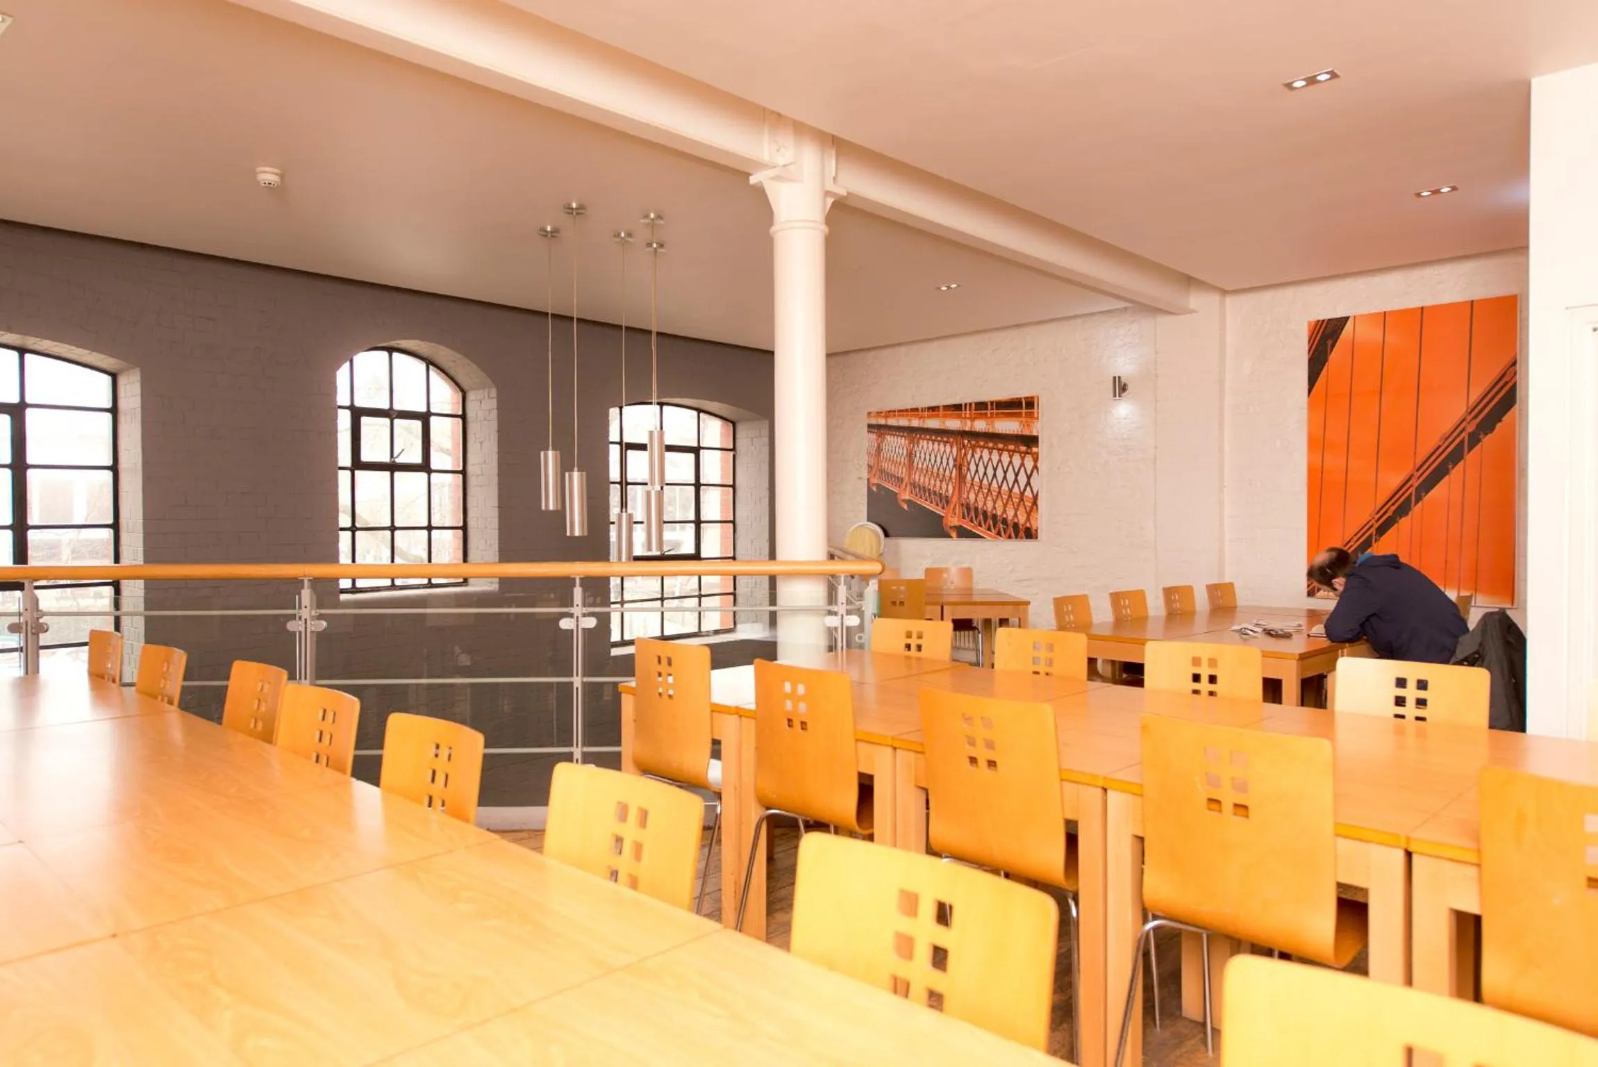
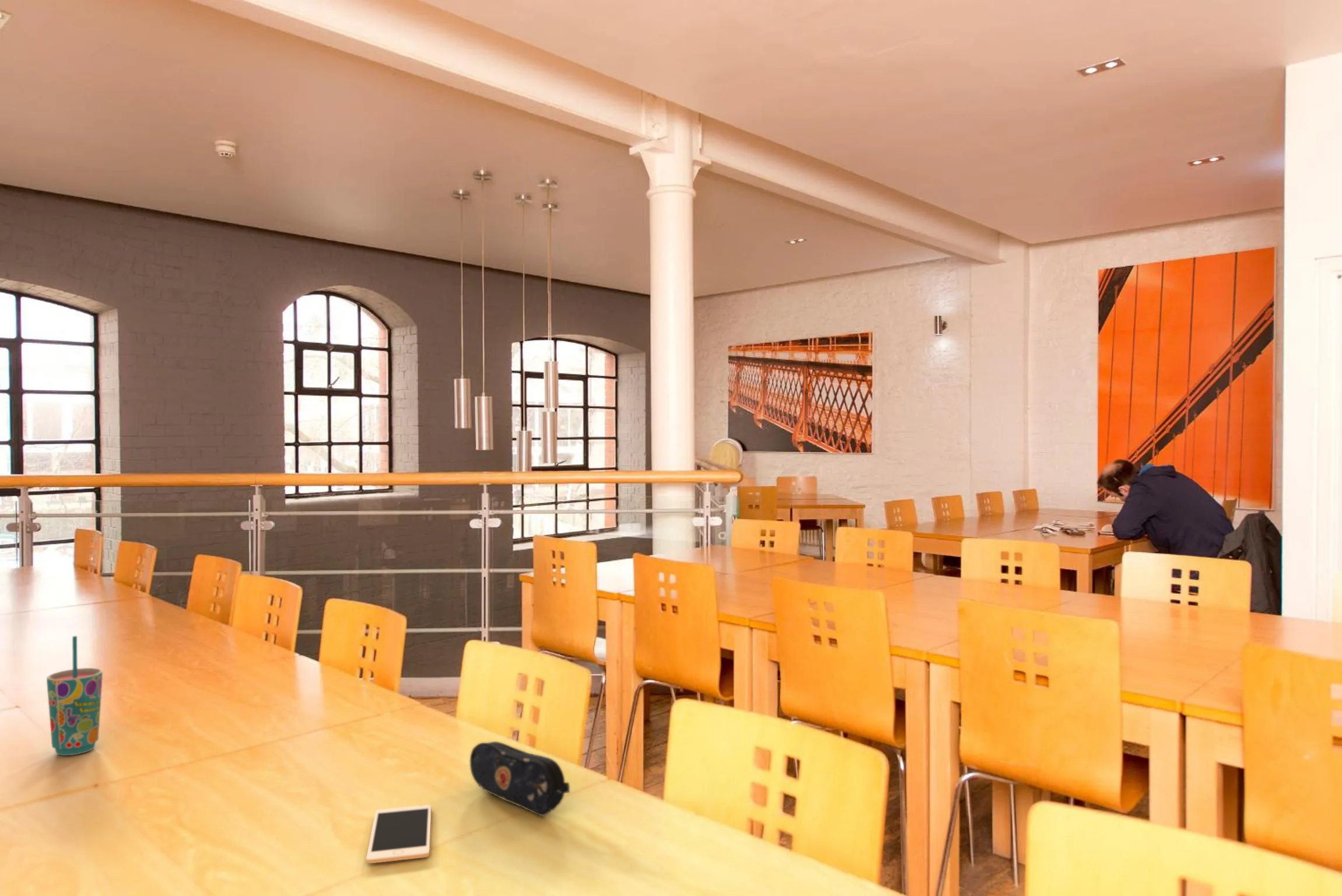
+ cup (75, 693)
+ pencil case (515, 775)
+ cell phone (401, 832)
